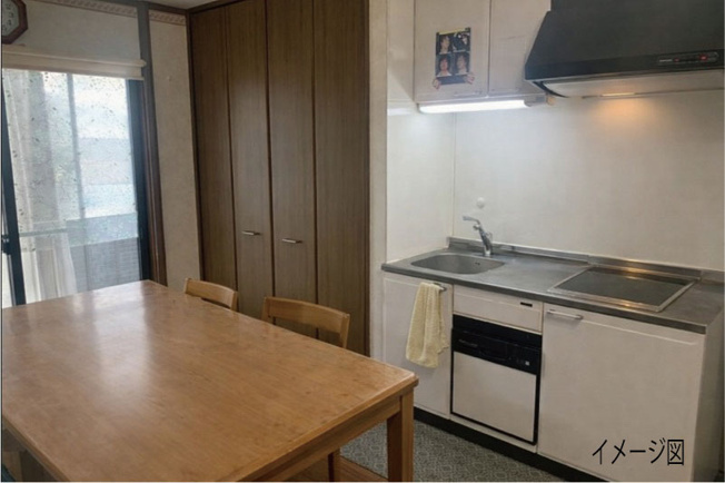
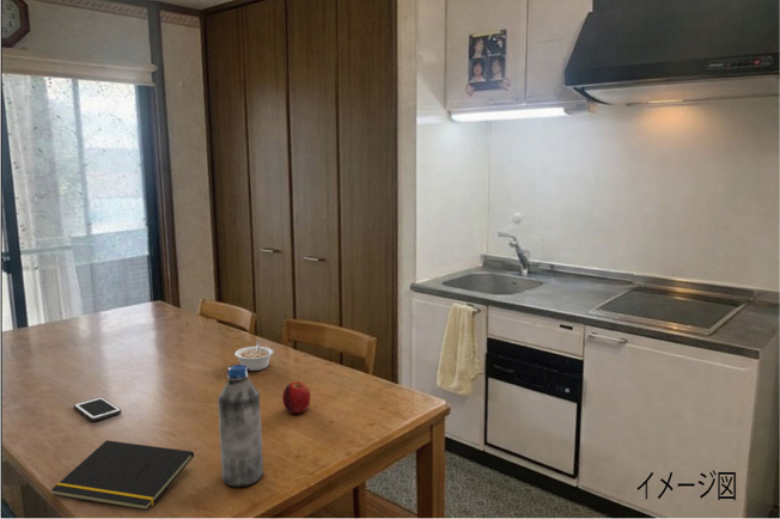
+ cell phone (97, 408)
+ water bottle (240, 422)
+ legume (254, 356)
+ fruit (297, 396)
+ notepad (124, 472)
